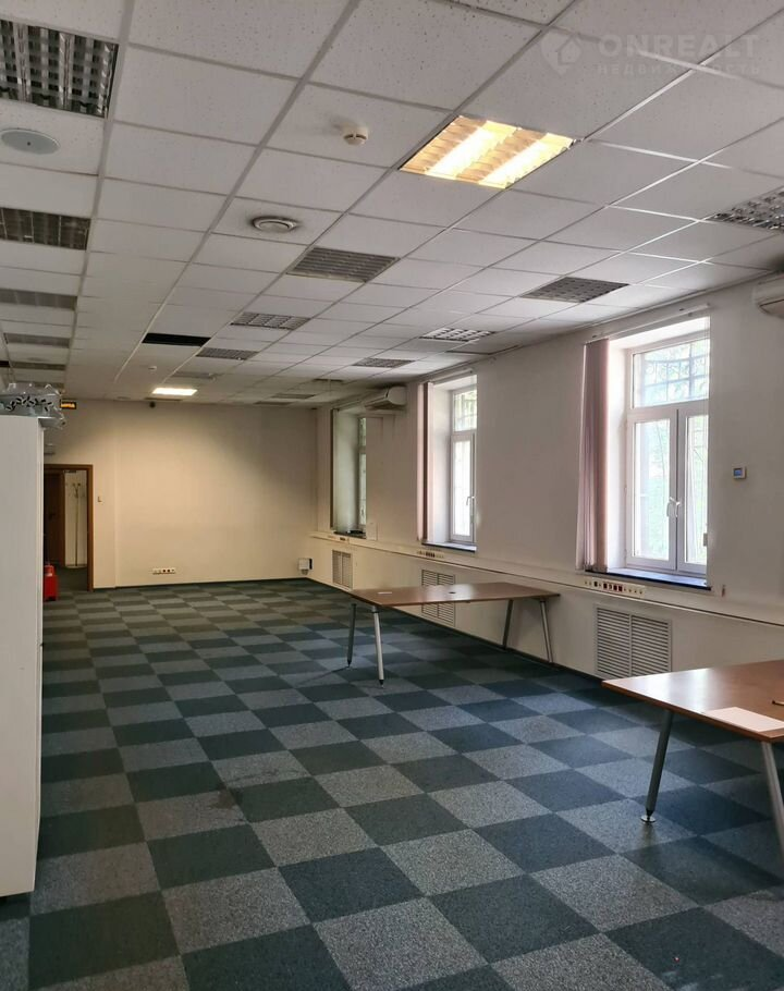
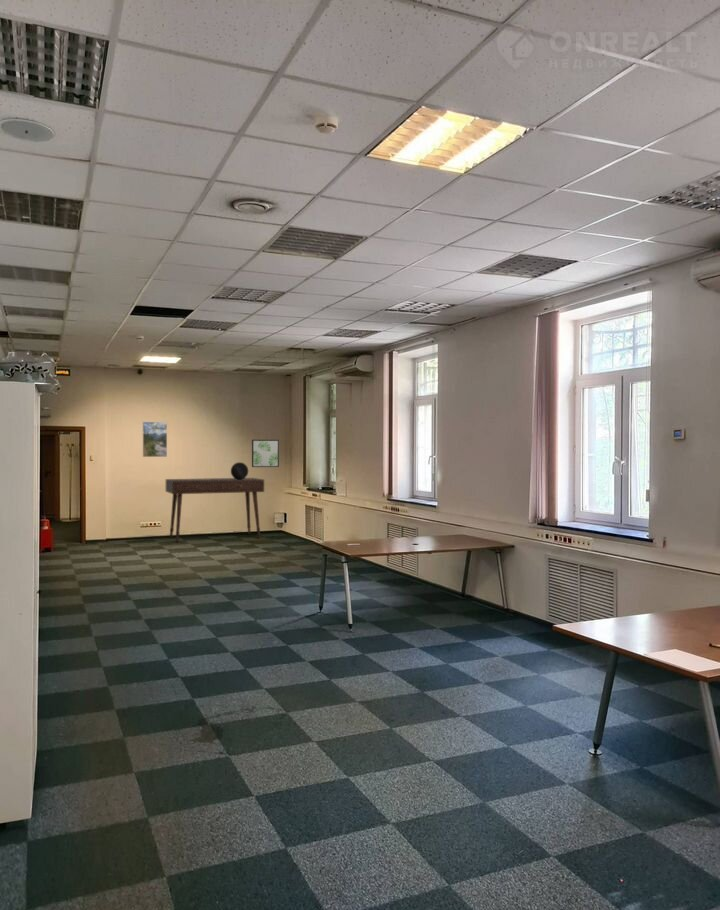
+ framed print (154, 439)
+ wall art (265, 453)
+ desk (214, 492)
+ decorative globe (239, 470)
